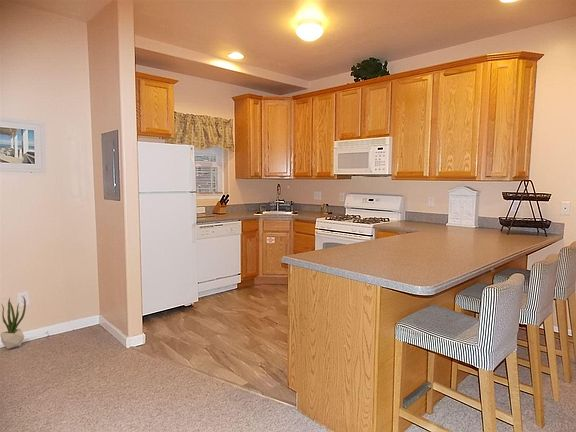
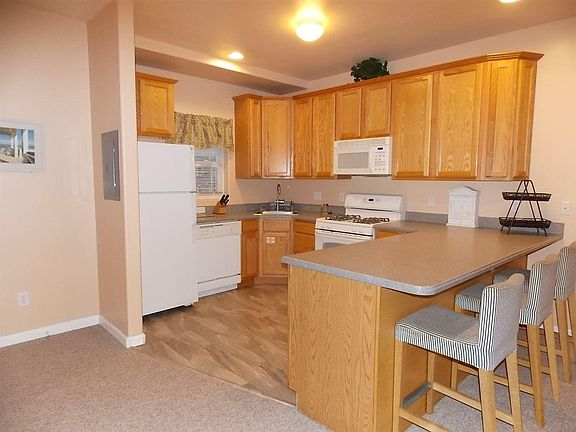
- potted plant (14, 322)
